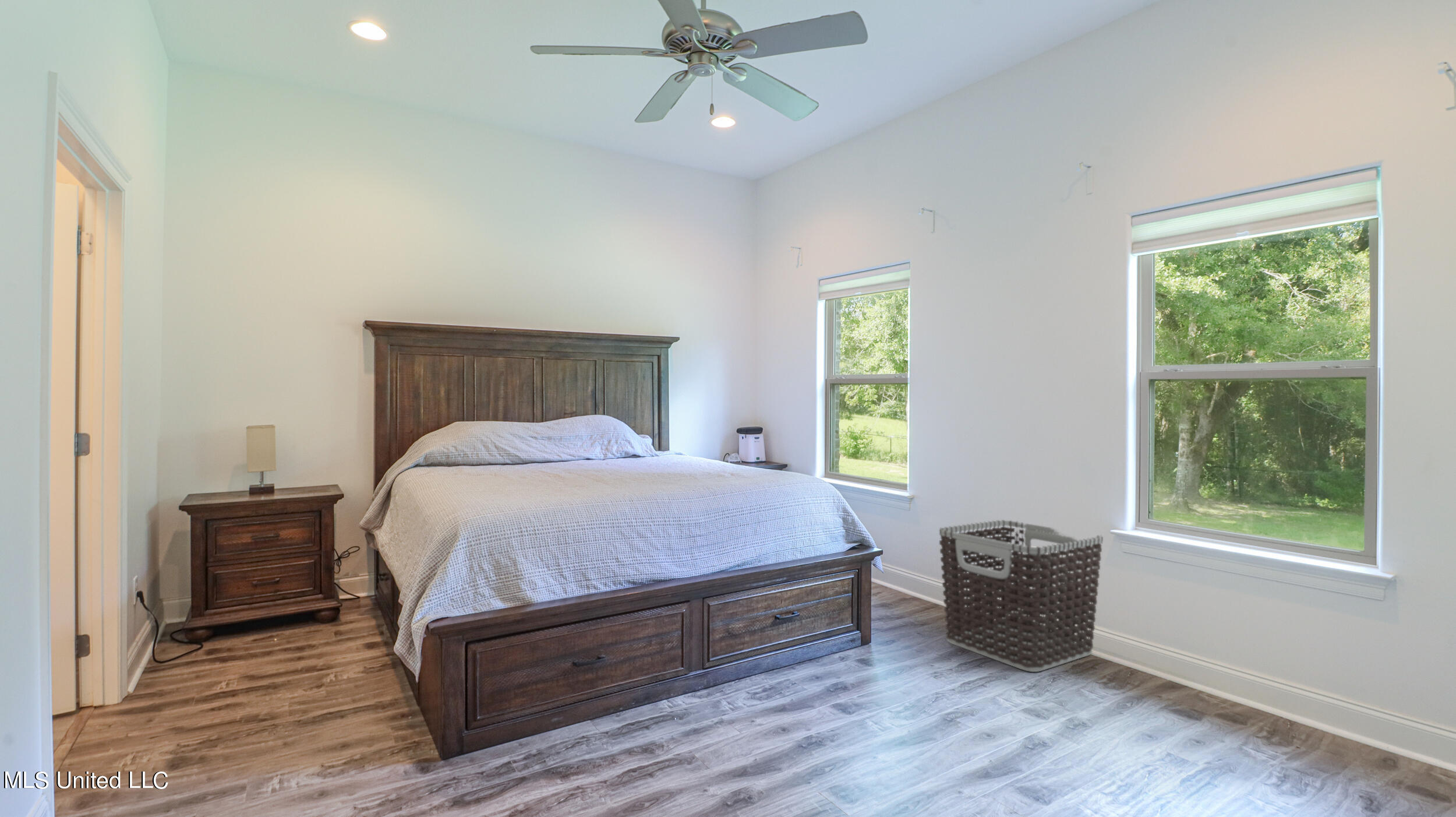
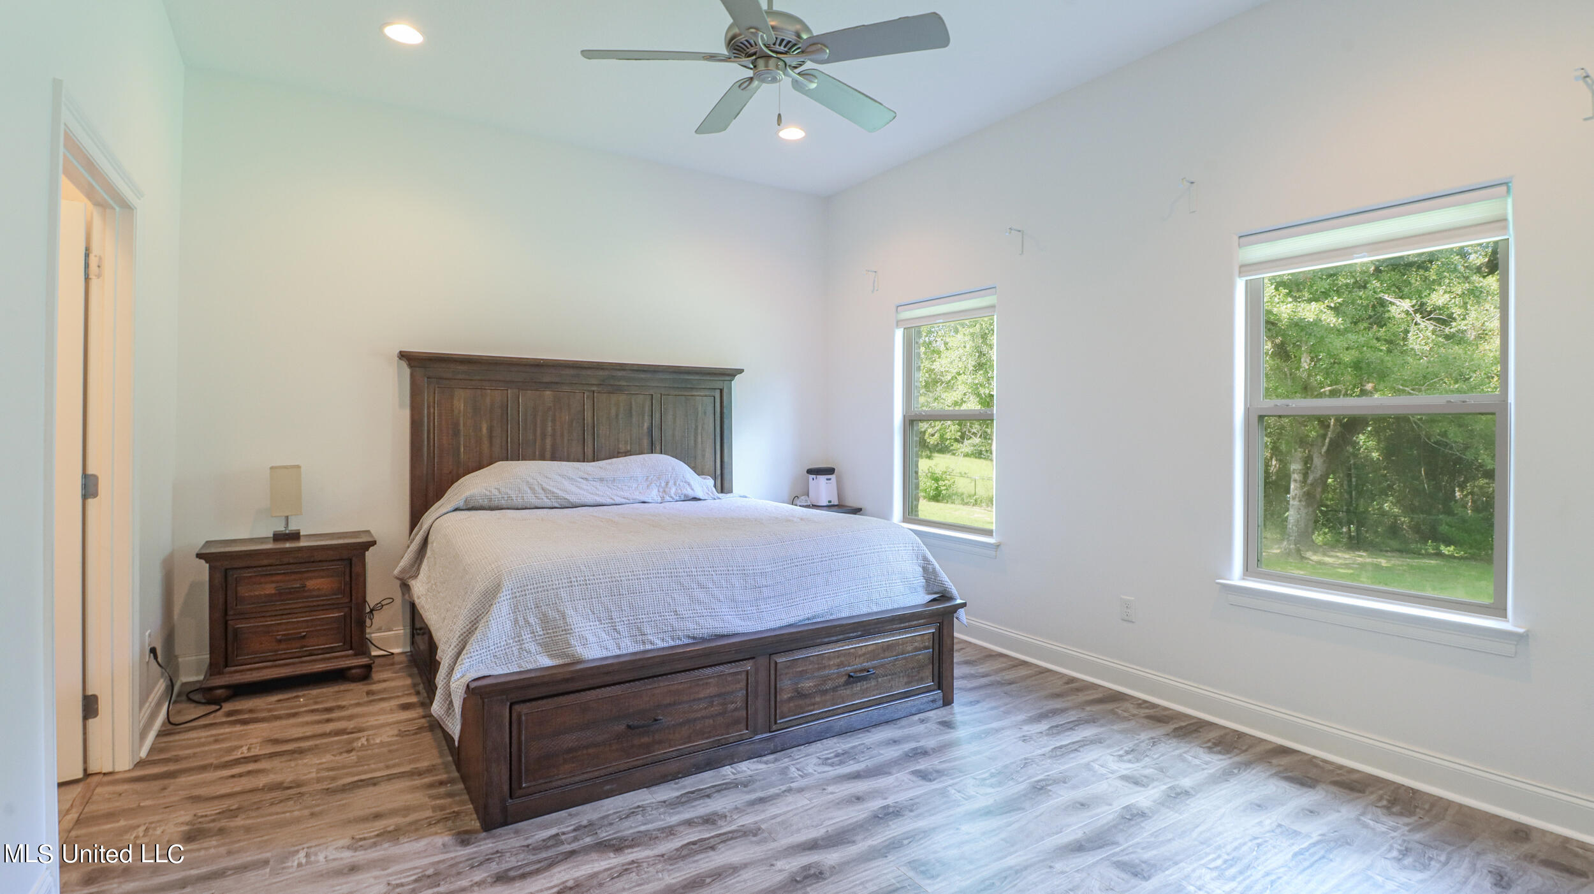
- clothes hamper (1018, 589)
